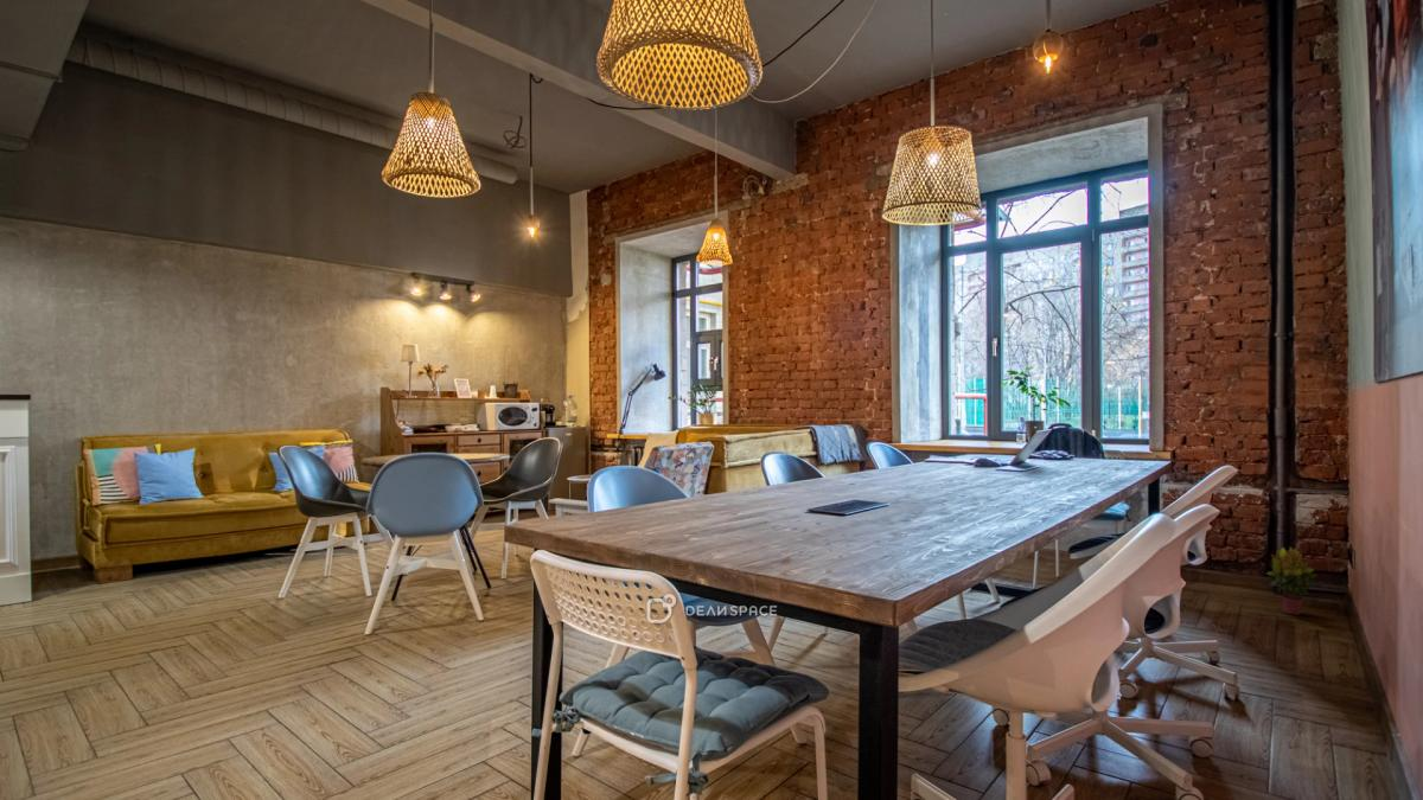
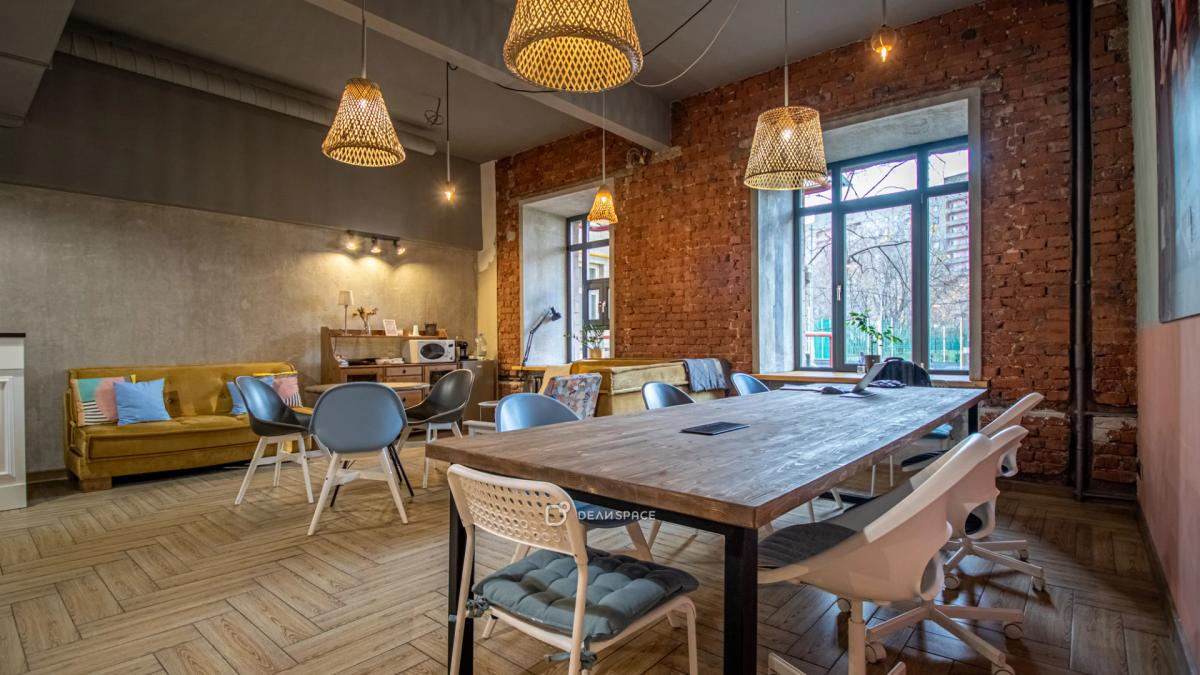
- potted plant (1290, 580)
